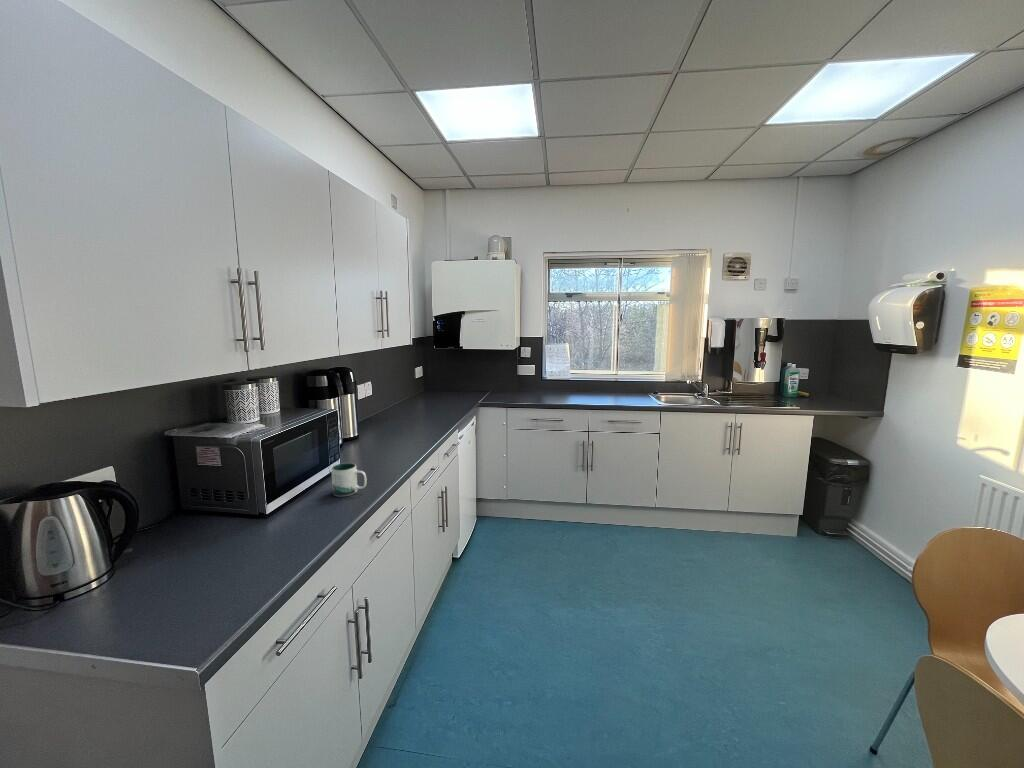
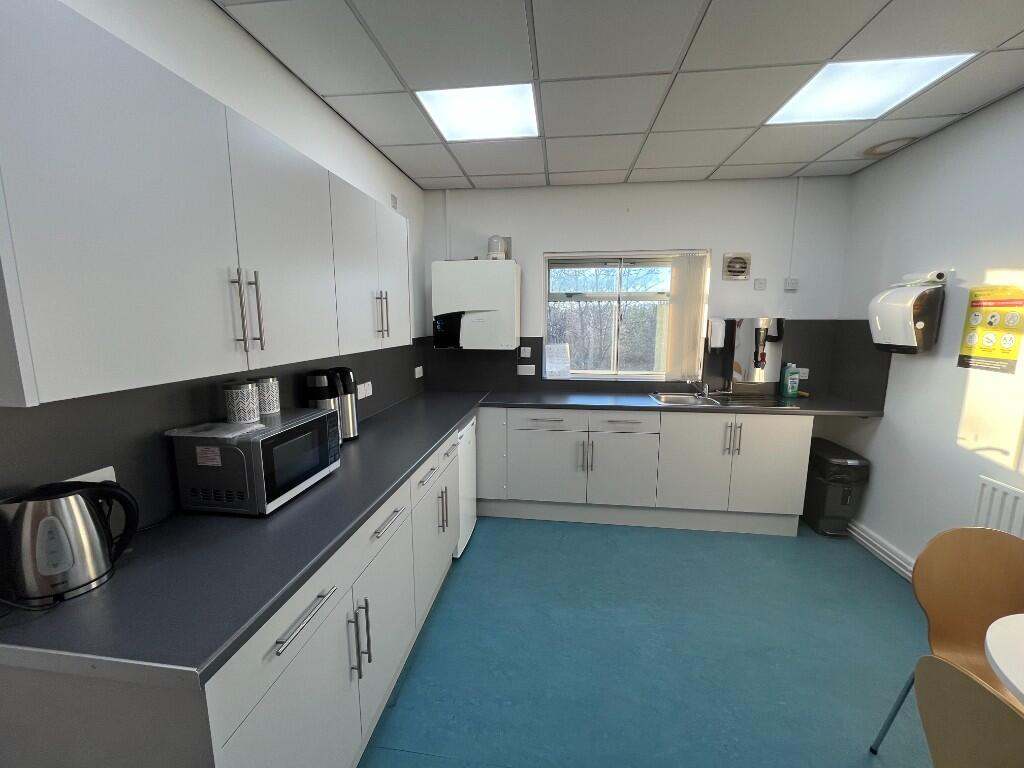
- mug (349, 479)
